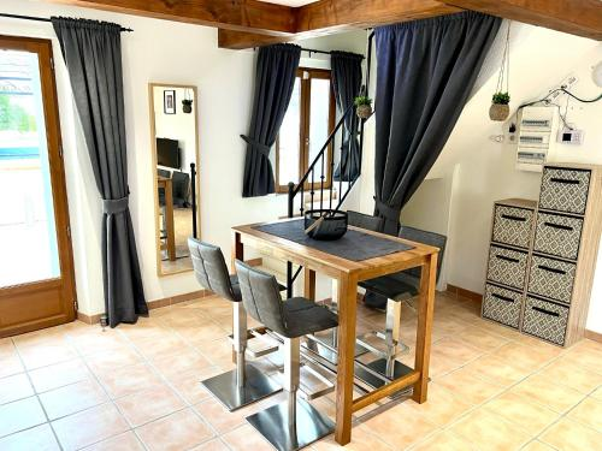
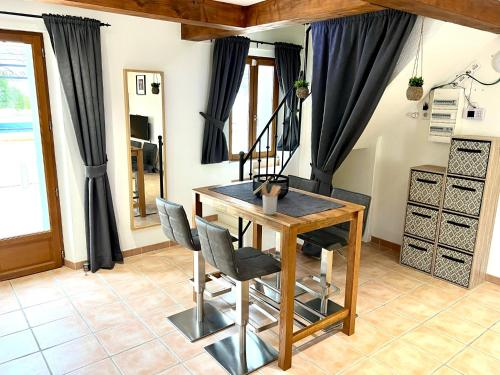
+ utensil holder (271, 198)
